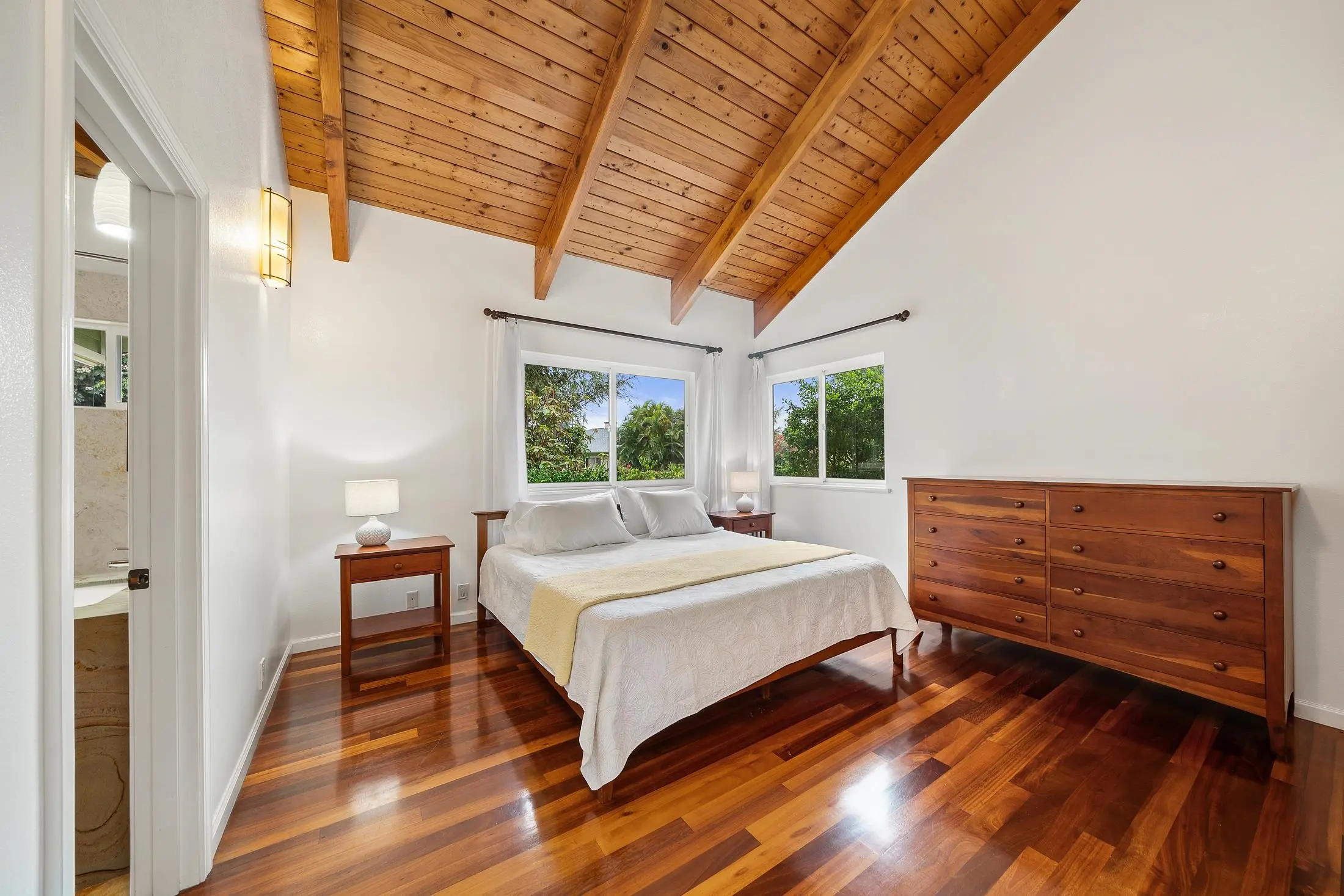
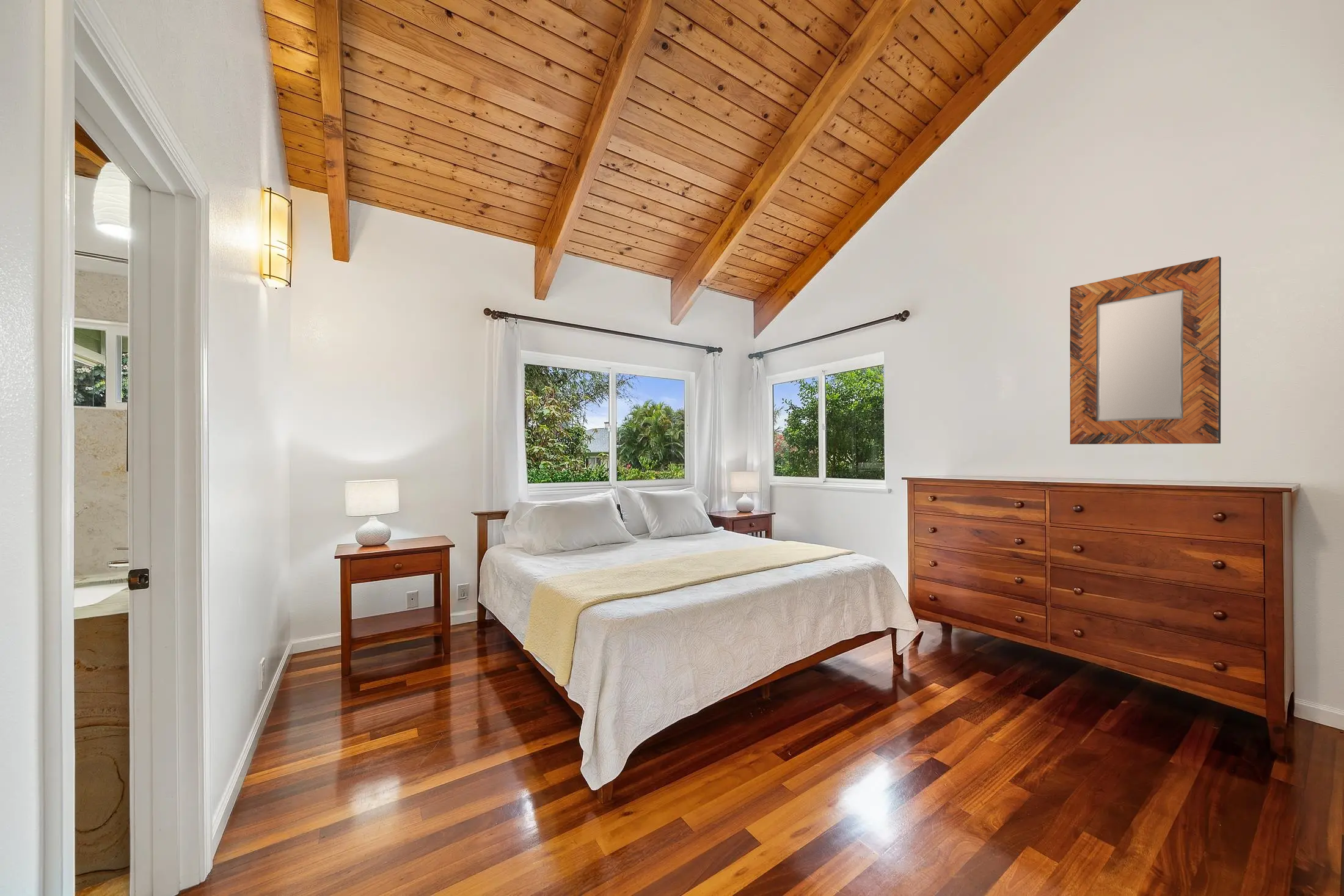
+ home mirror (1139, 359)
